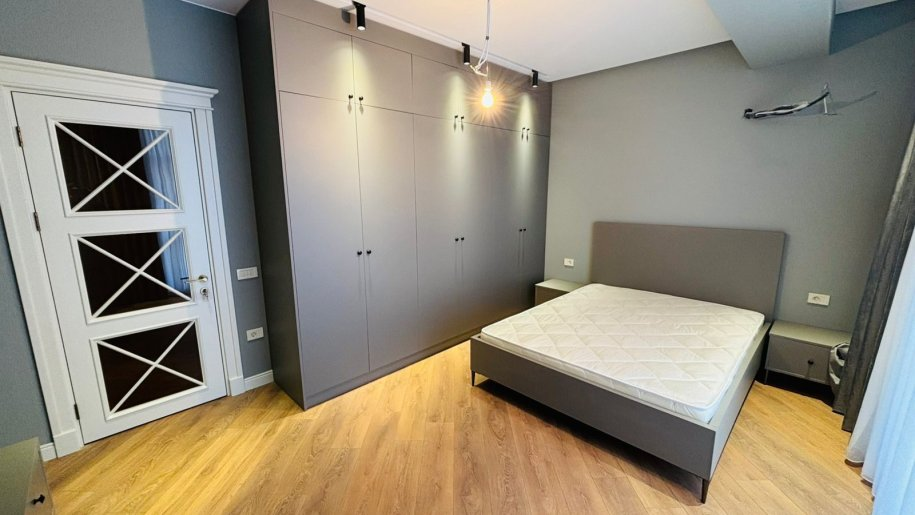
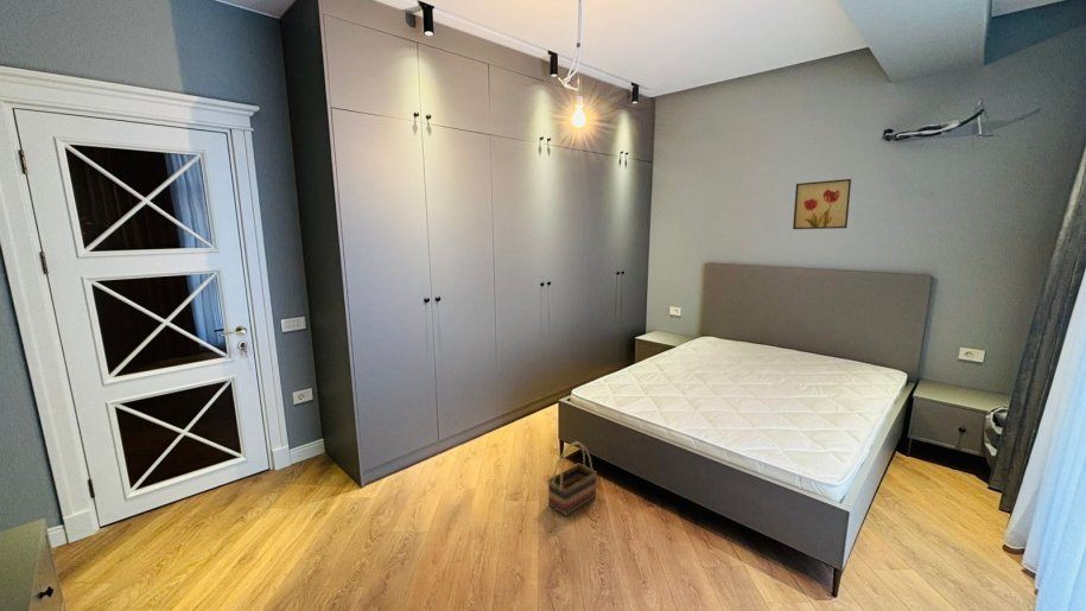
+ wall art (820, 205)
+ basket (572, 471)
